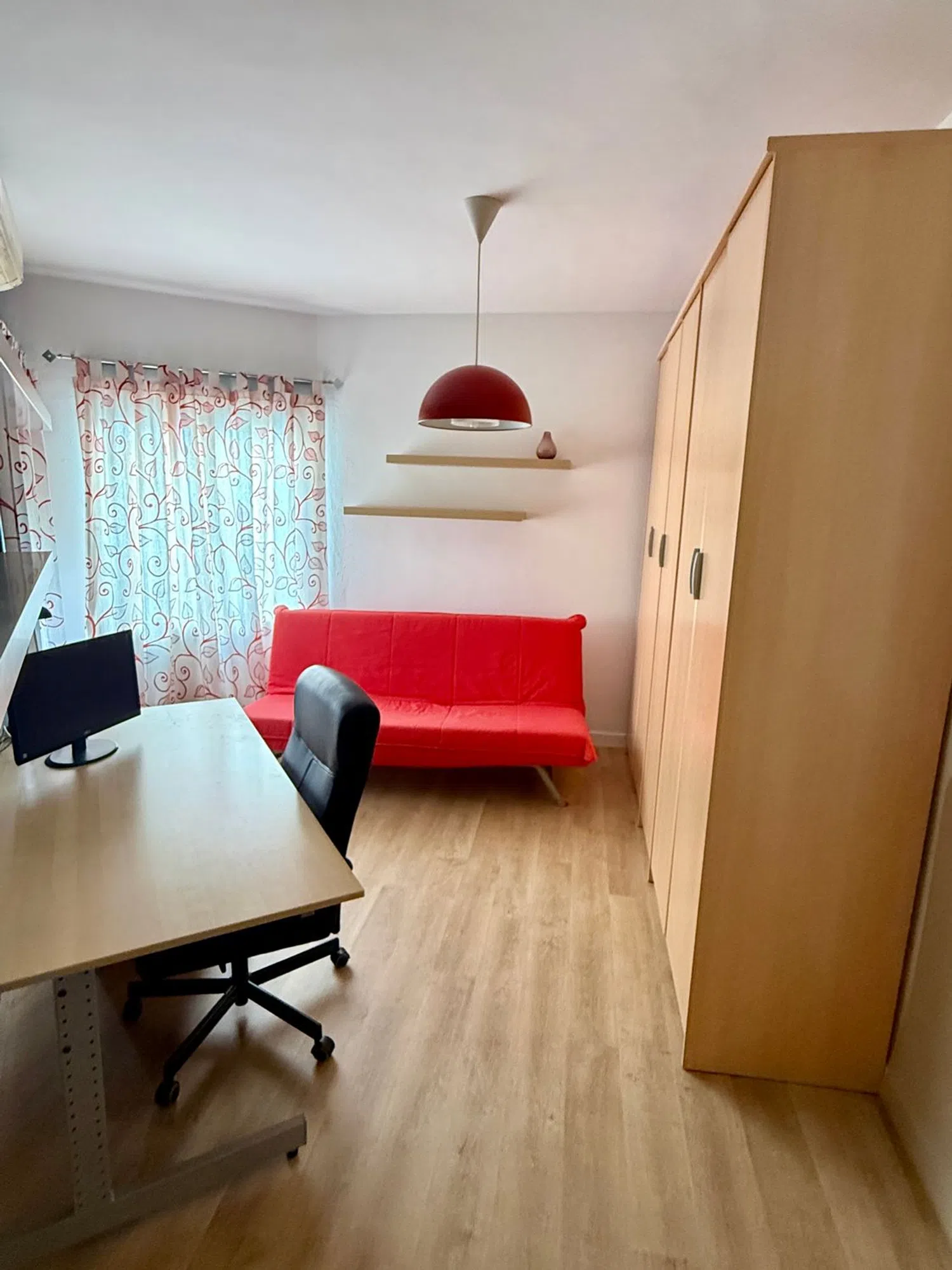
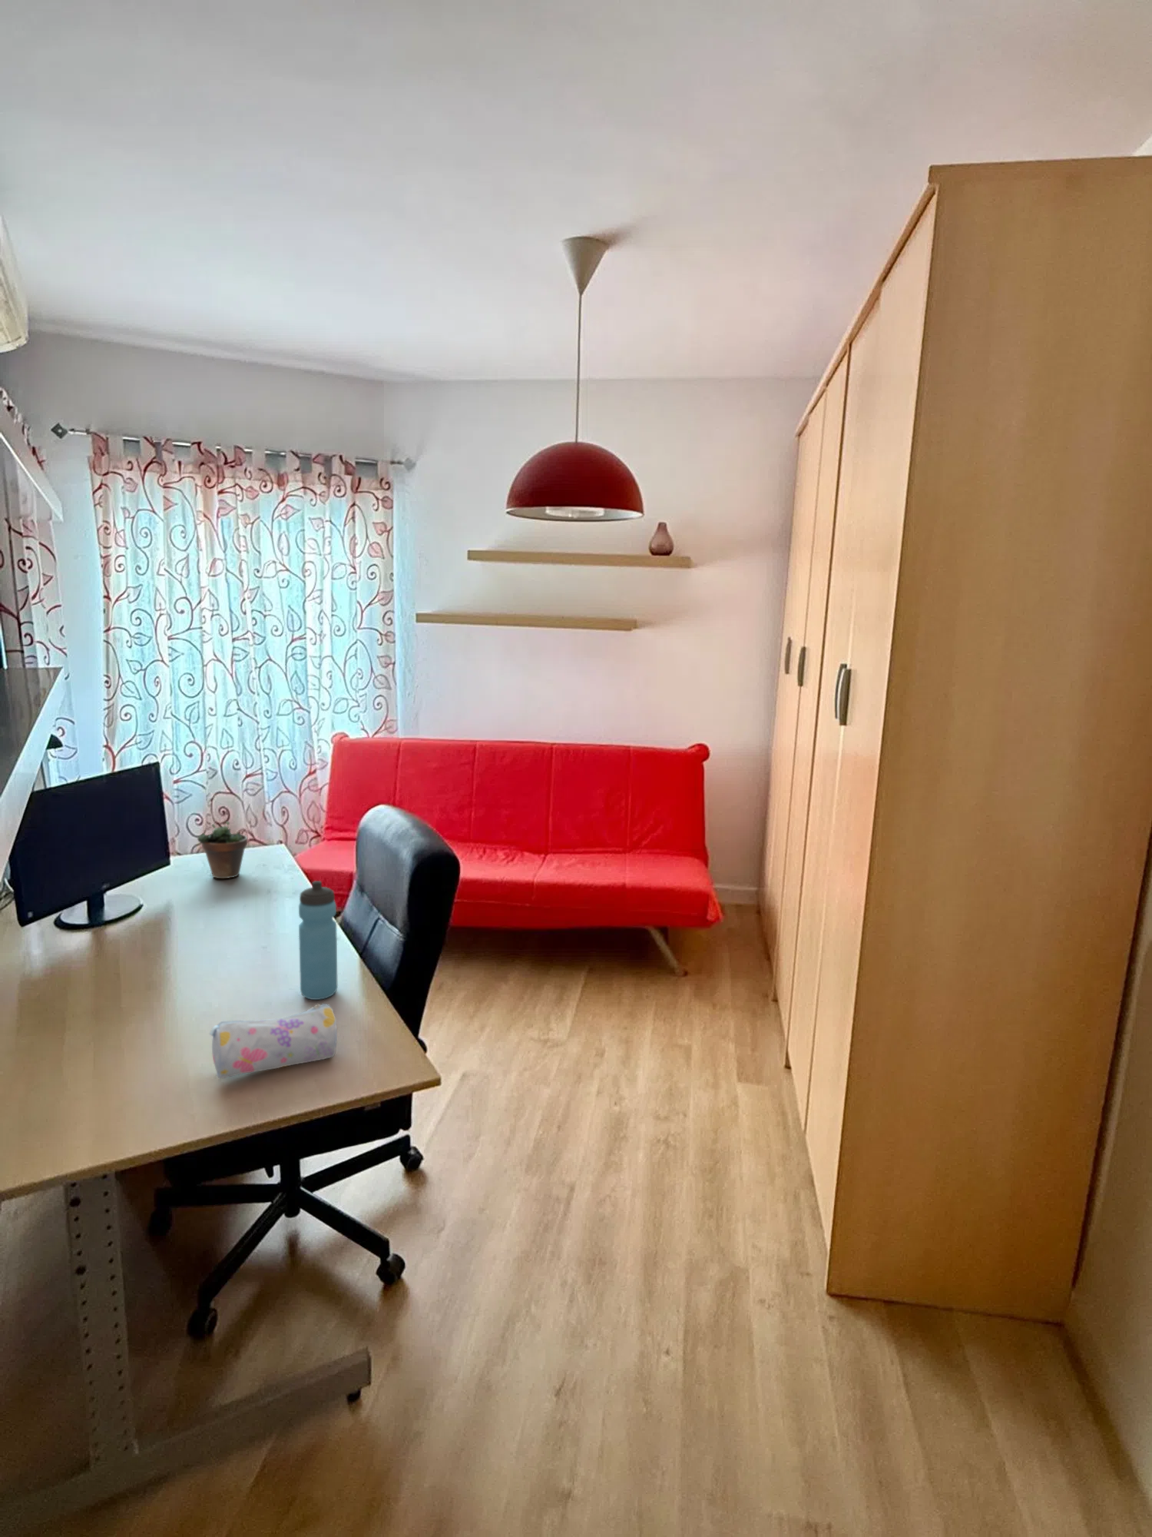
+ water bottle (318, 938)
+ succulent plant (224, 841)
+ pencil case (276, 1040)
